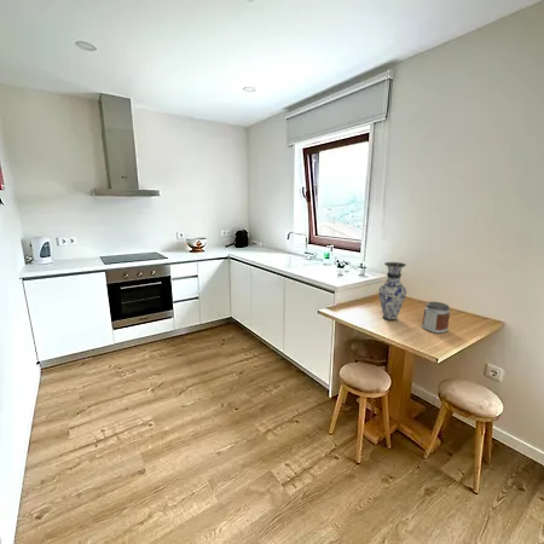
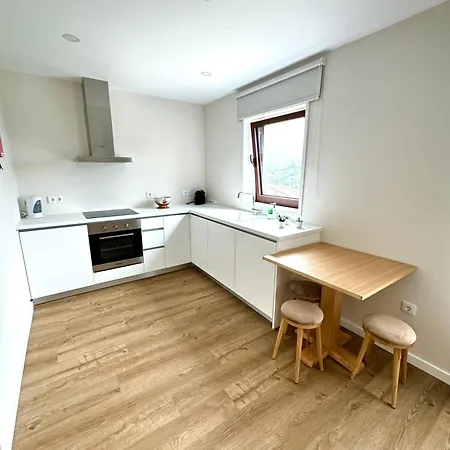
- vase (392, 291)
- jar (435, 316)
